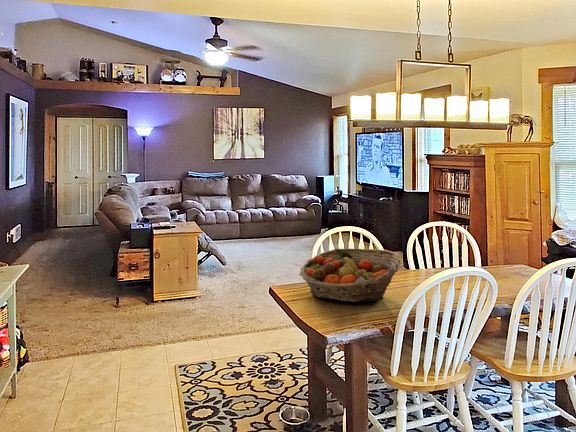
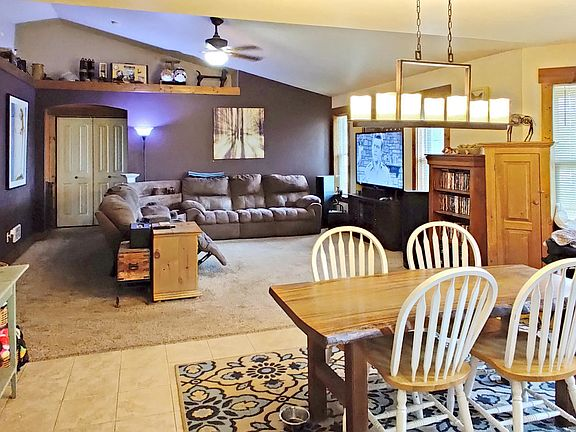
- fruit basket (349, 273)
